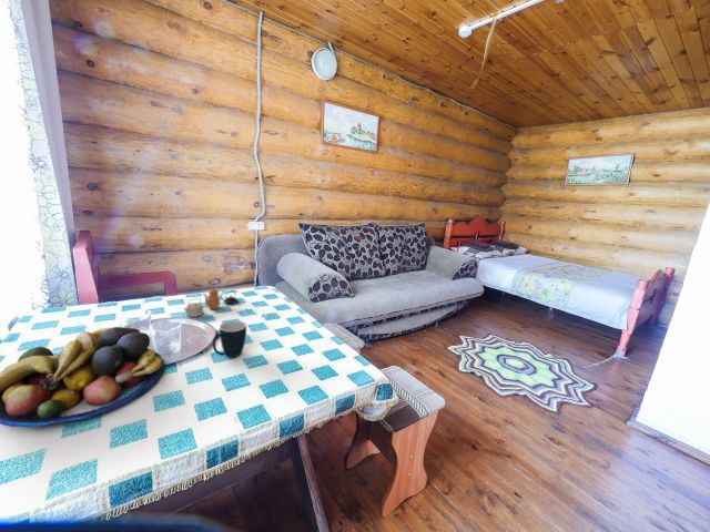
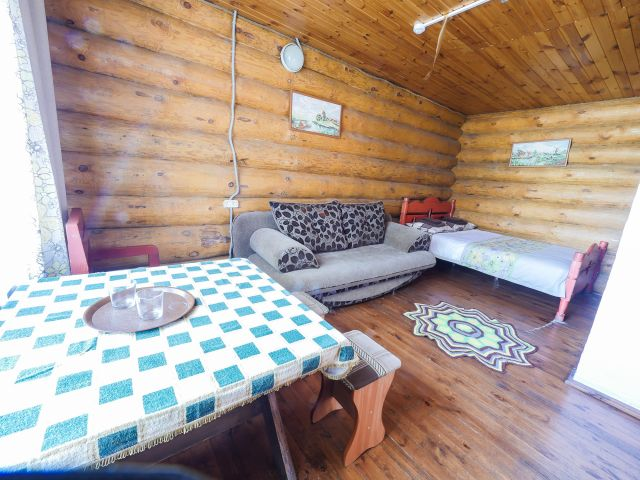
- mug (229, 341)
- teapot (212, 298)
- fruit bowl (83, 359)
